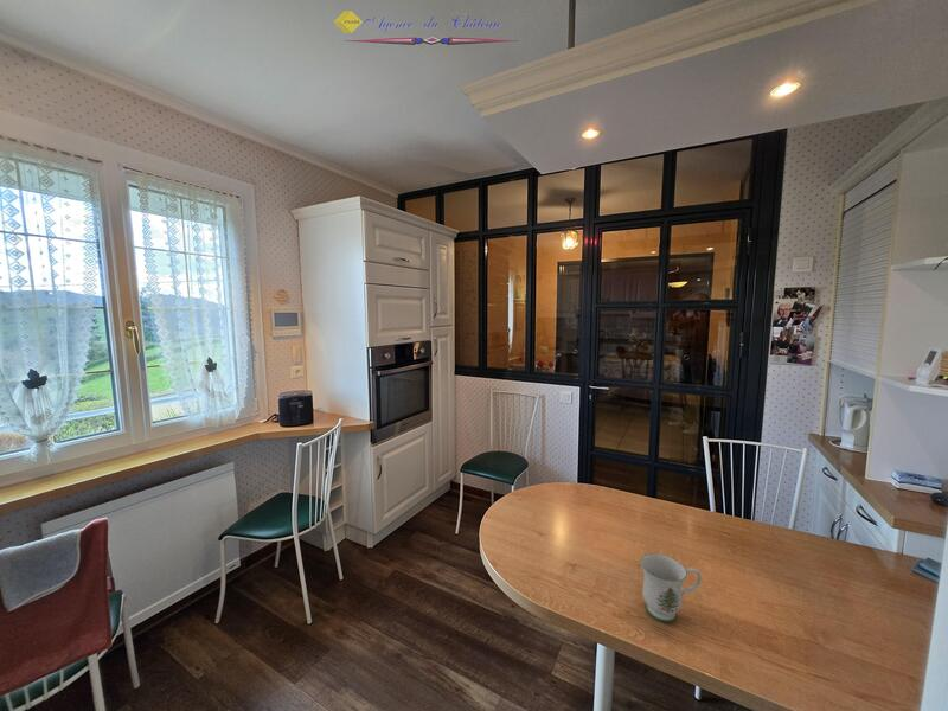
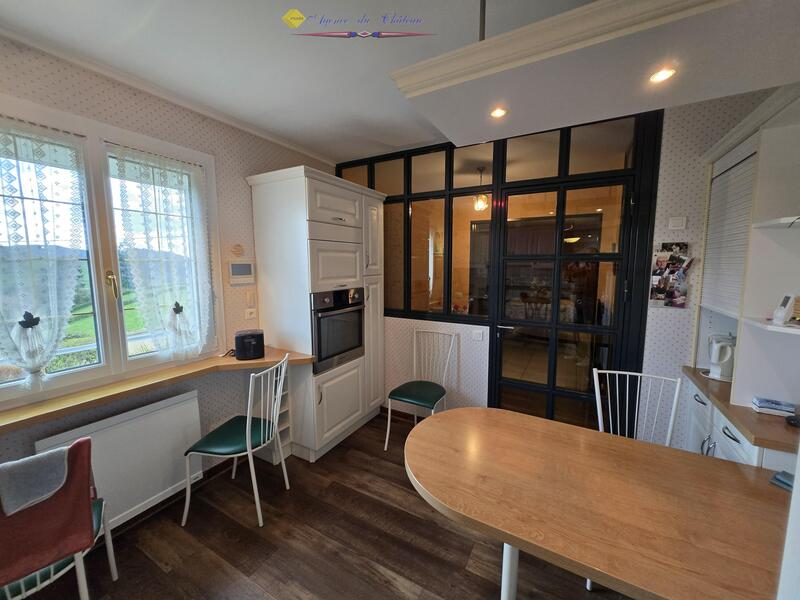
- mug (670, 589)
